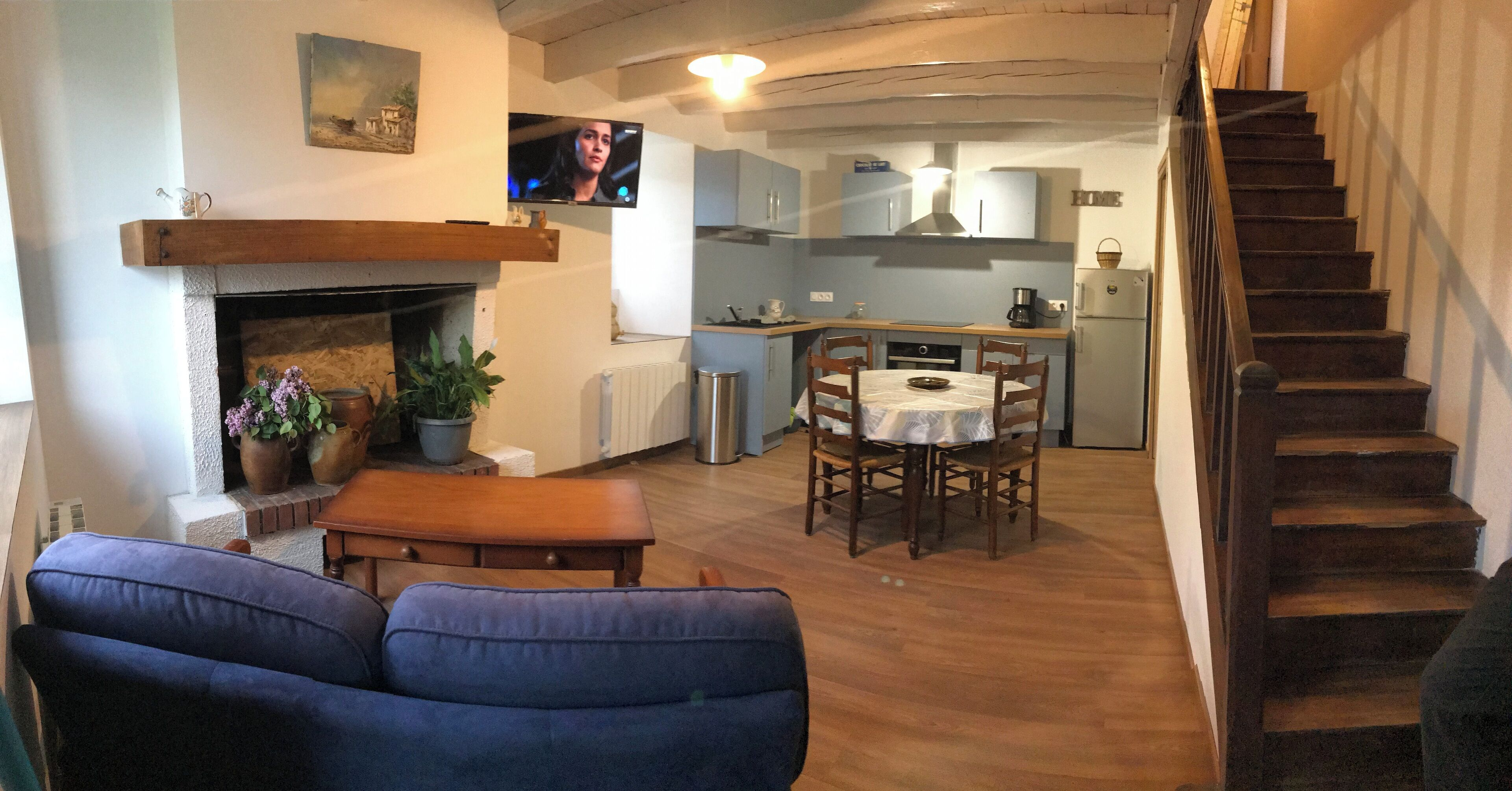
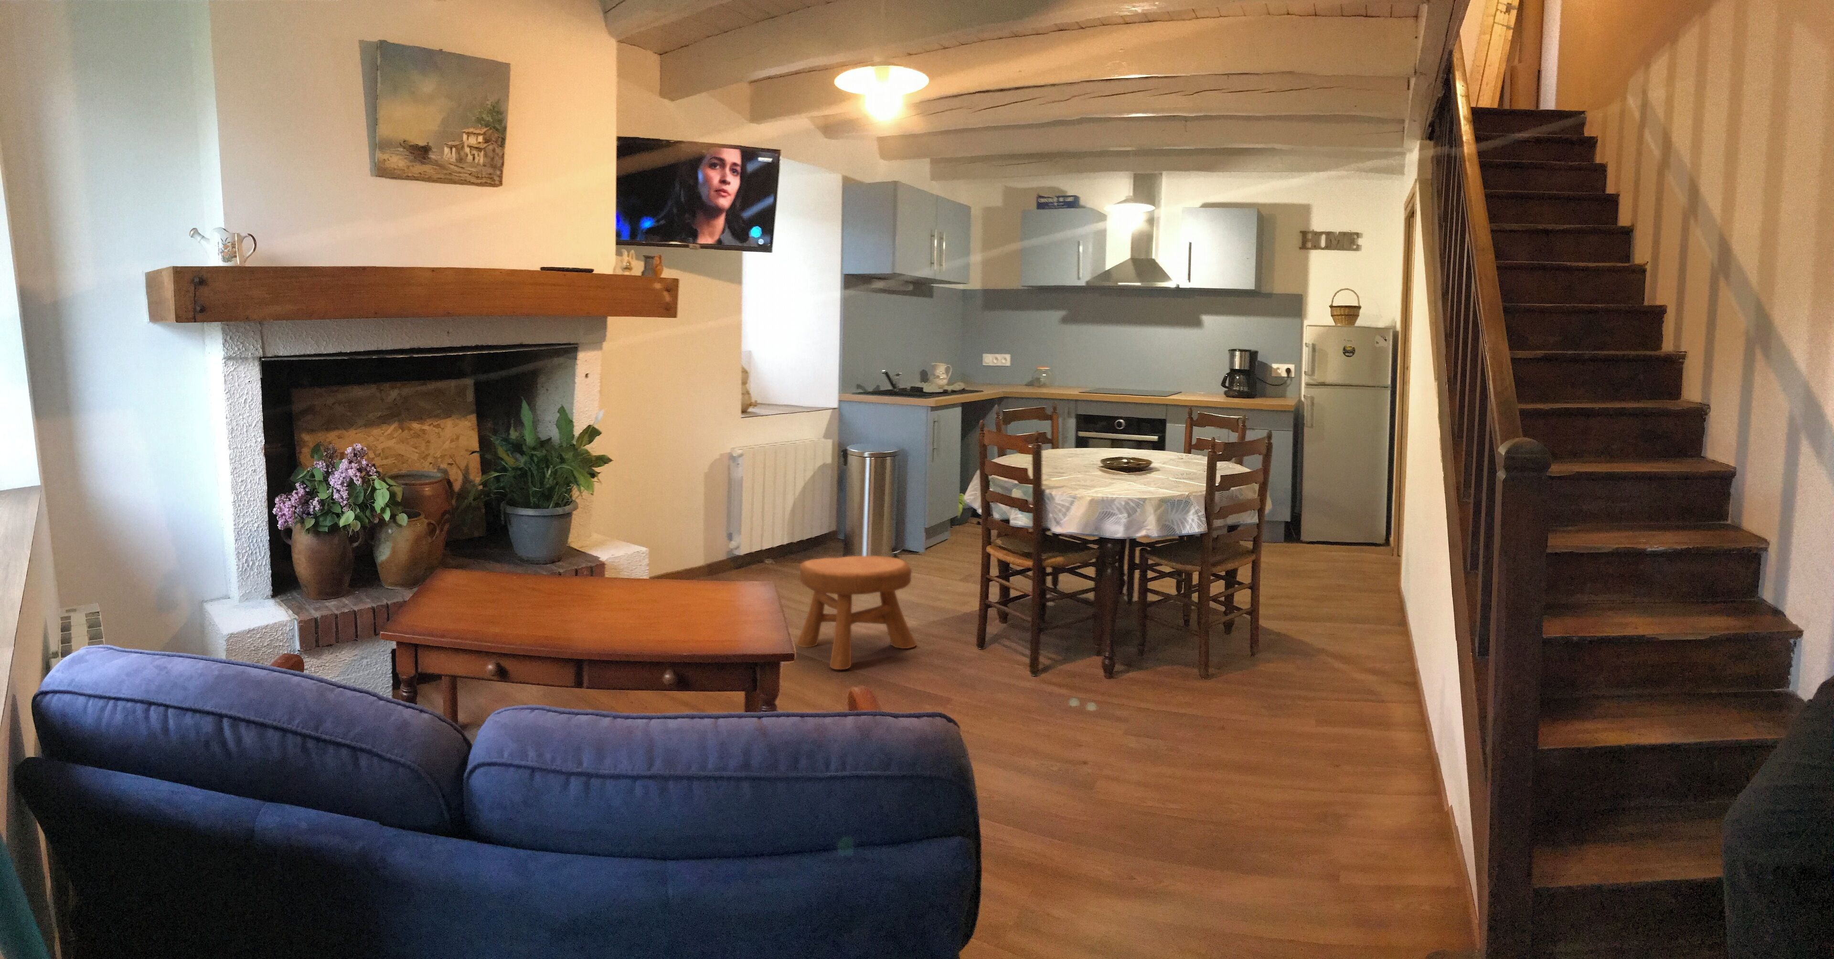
+ stool (862, 610)
